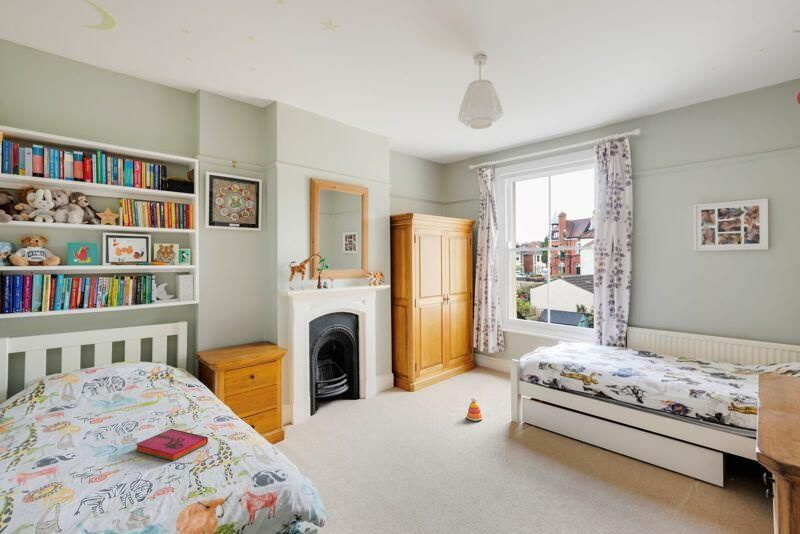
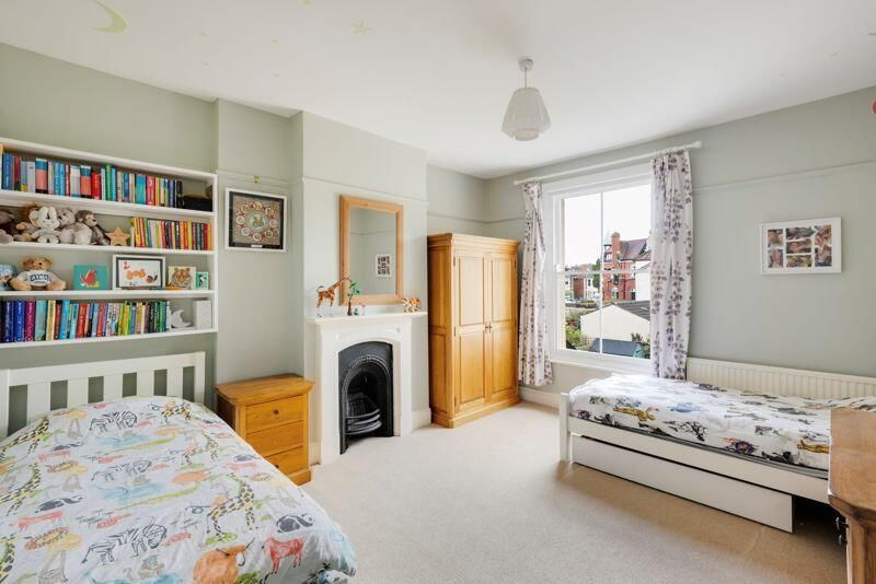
- stacking toy (474, 407)
- hardback book (172, 443)
